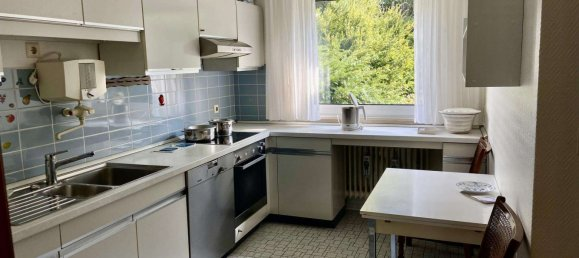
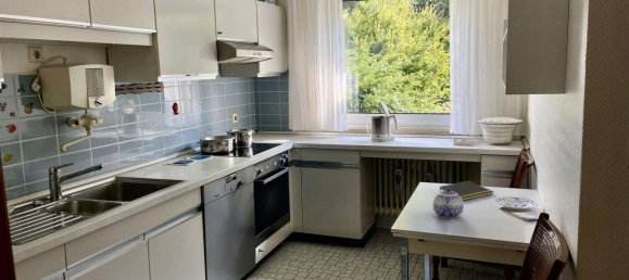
+ teapot (448, 202)
+ notepad (466, 190)
